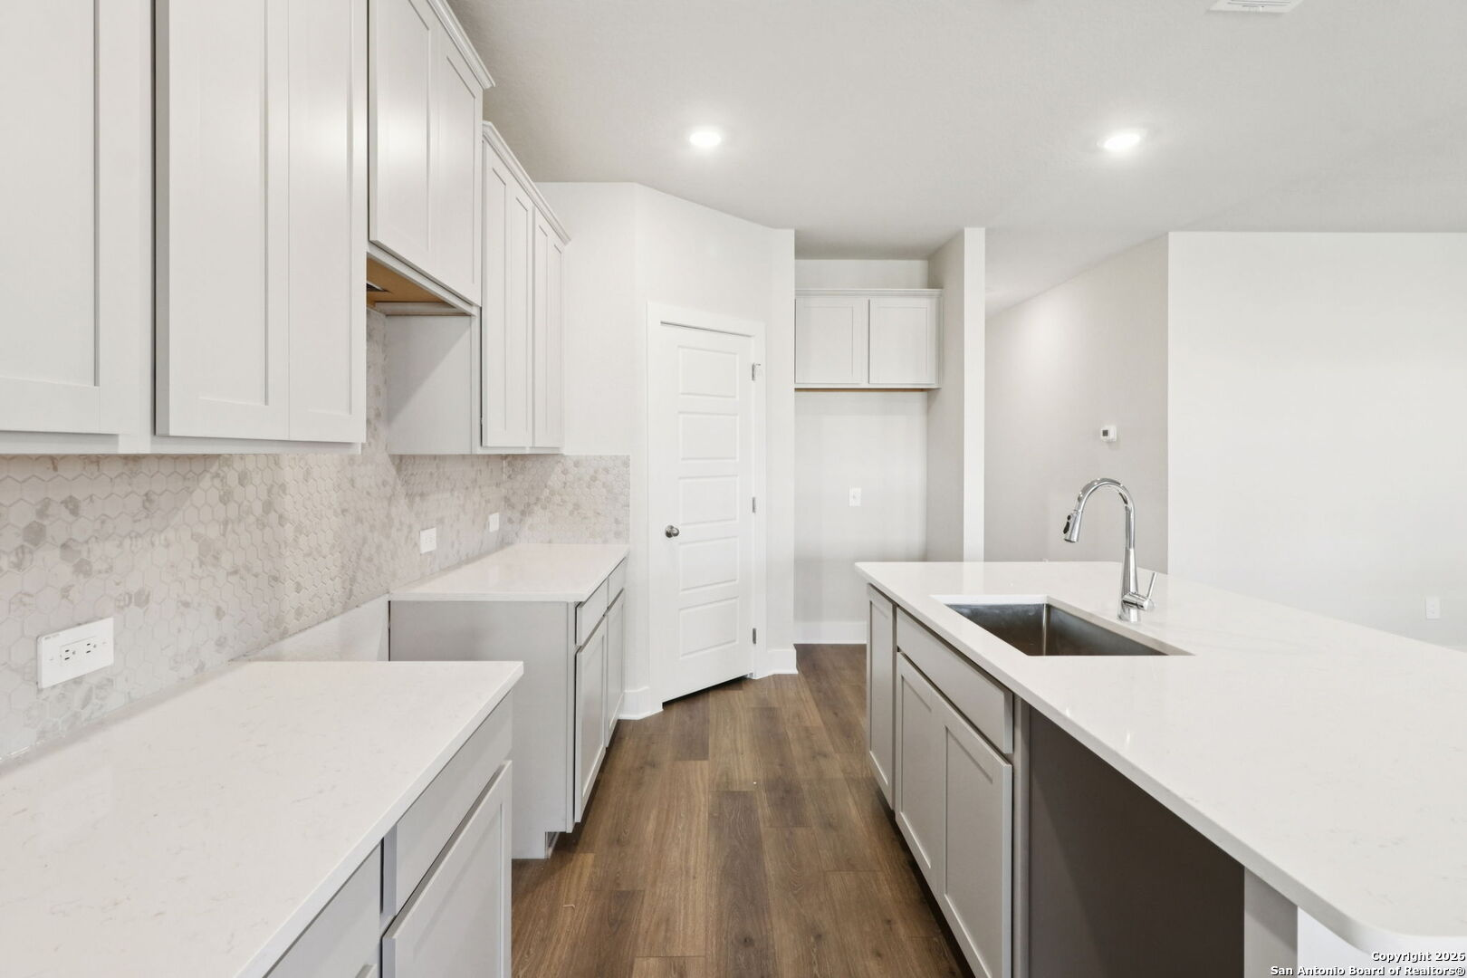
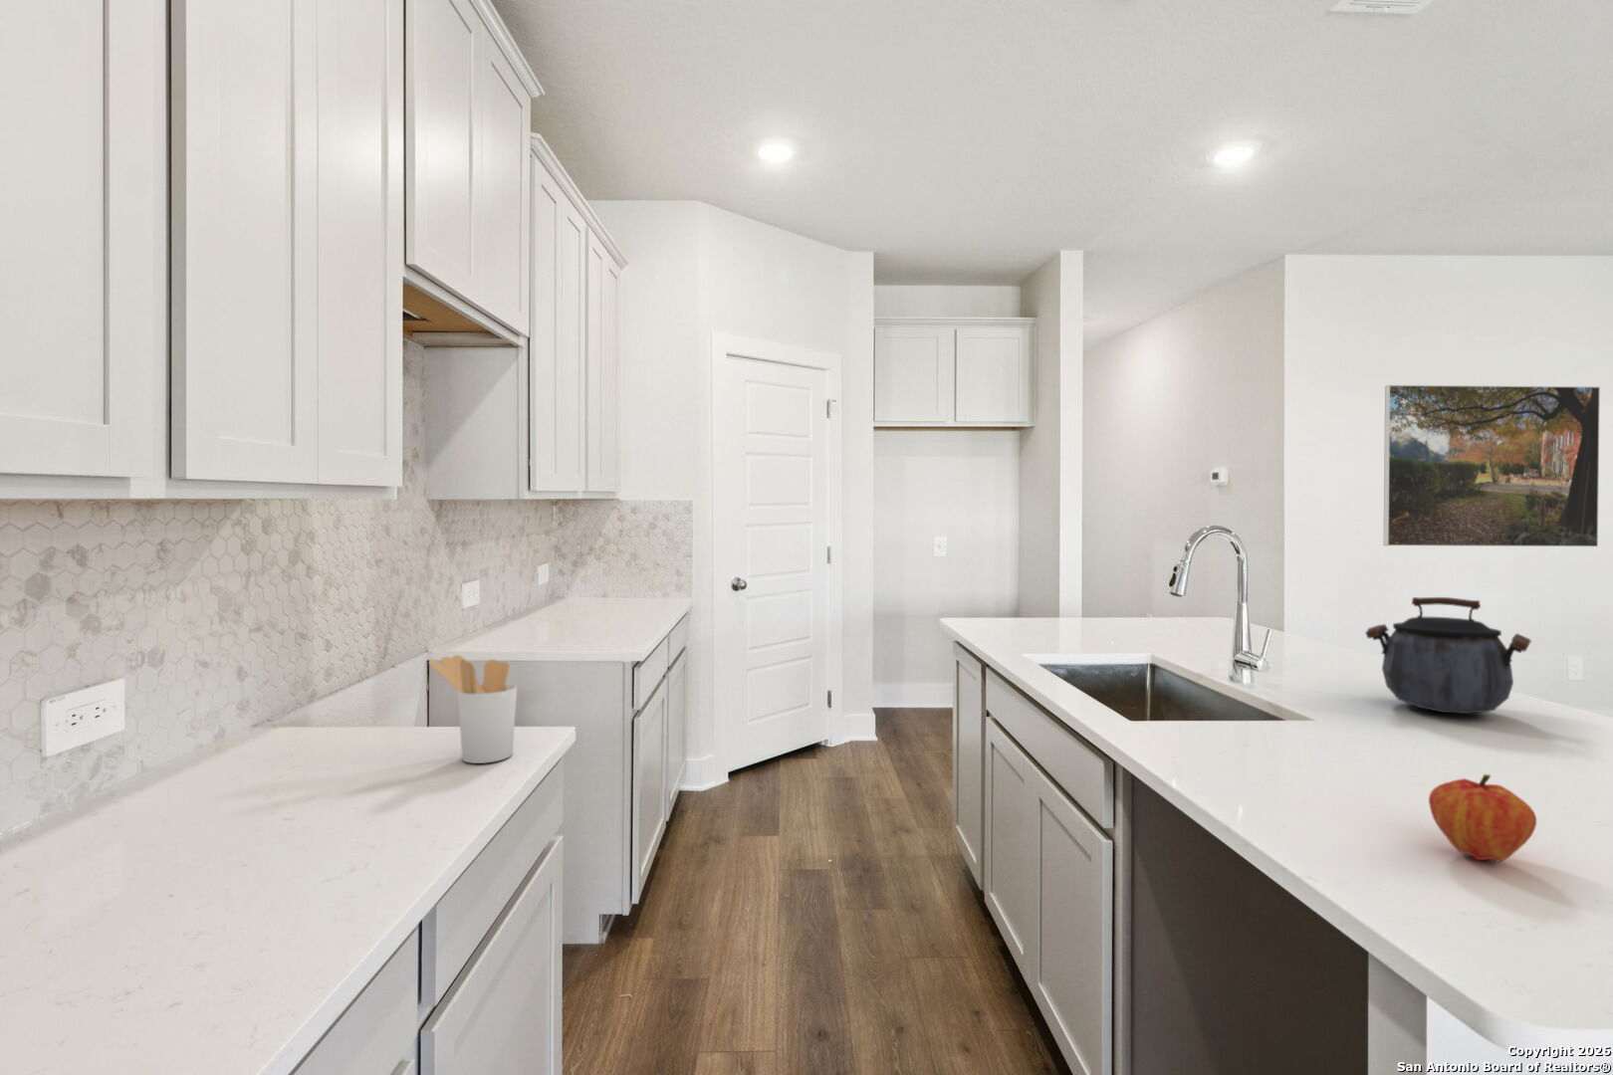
+ utensil holder (474, 704)
+ kettle (1445, 654)
+ fruit (1480, 815)
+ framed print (1491, 466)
